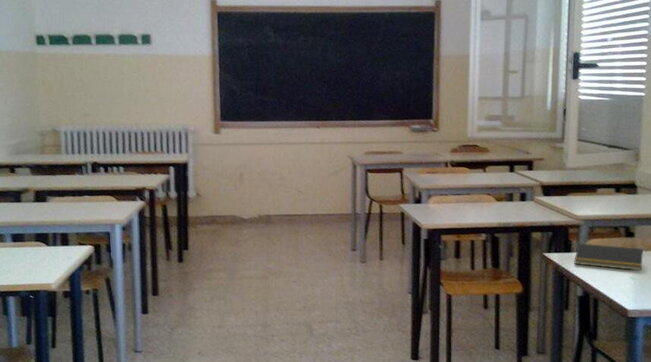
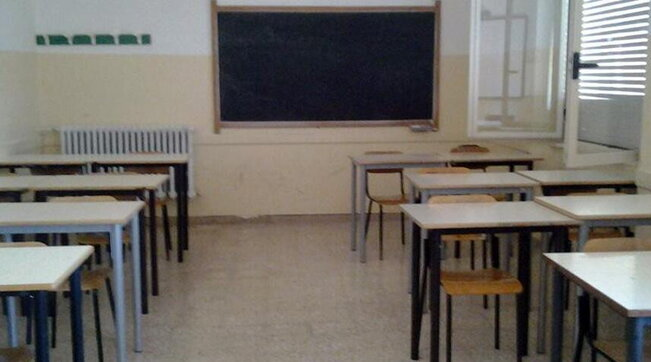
- notepad (608, 256)
